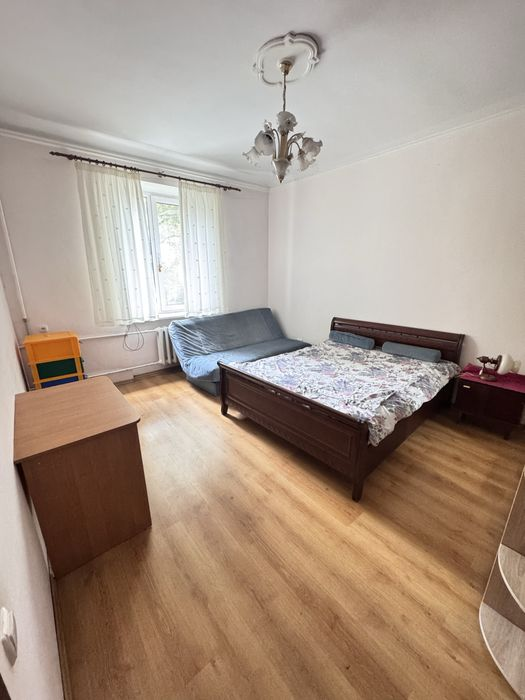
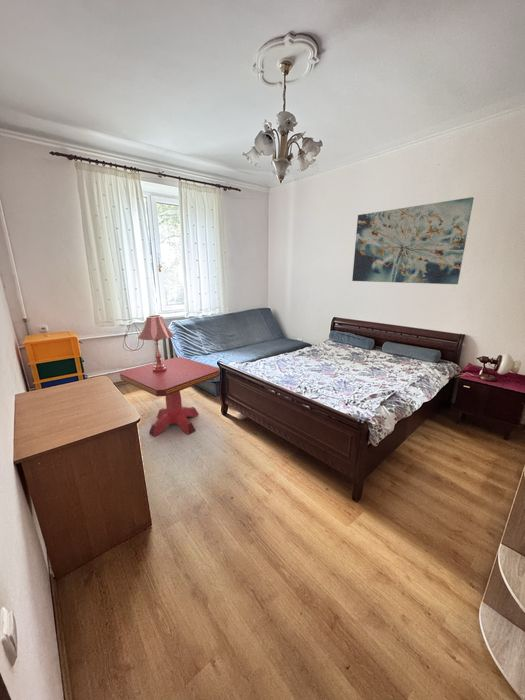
+ side table (173, 397)
+ wall art (403, 246)
+ table lamp (157, 343)
